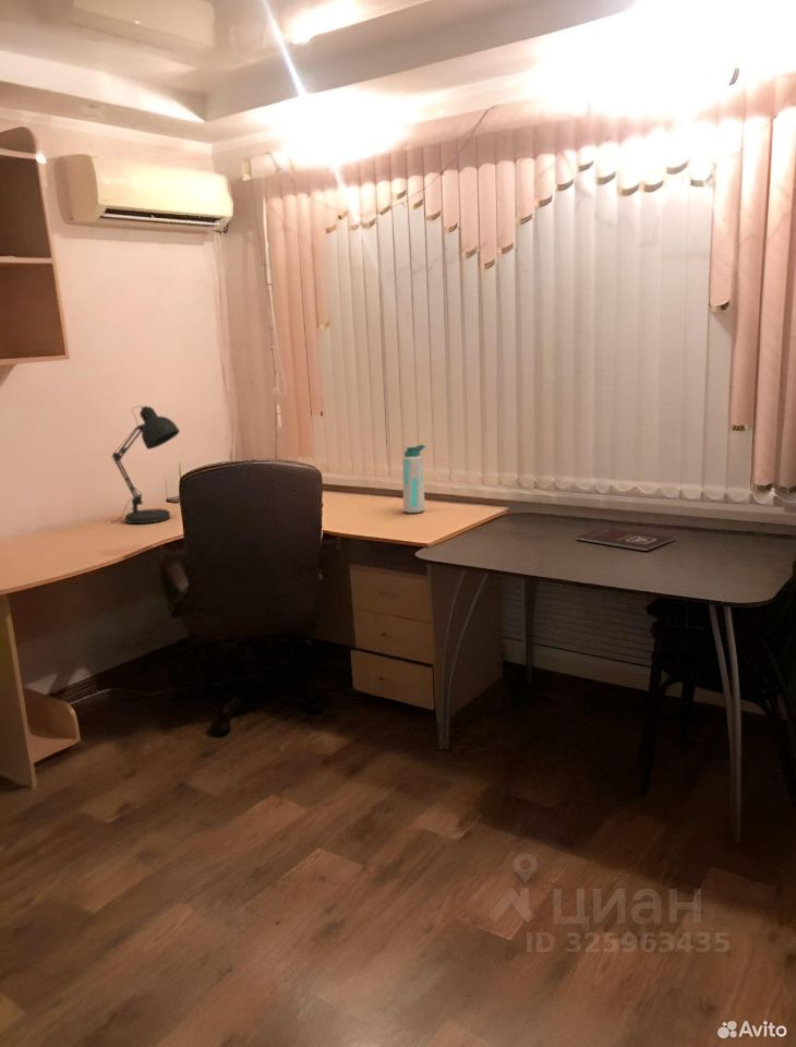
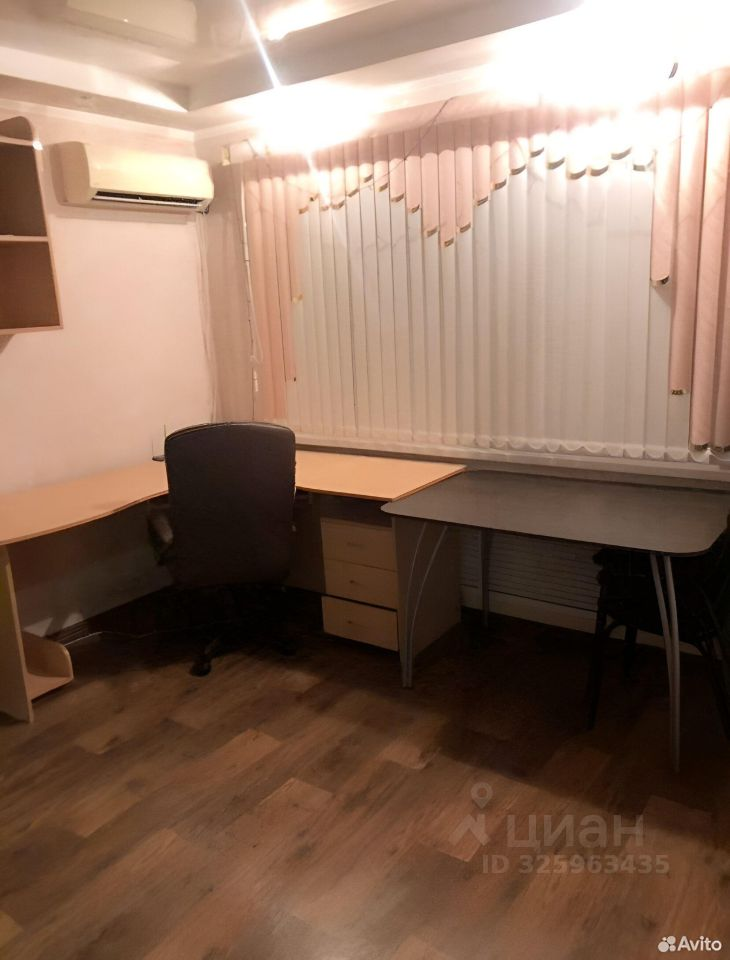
- book (624, 538)
- water bottle (414, 478)
- desk lamp (147, 448)
